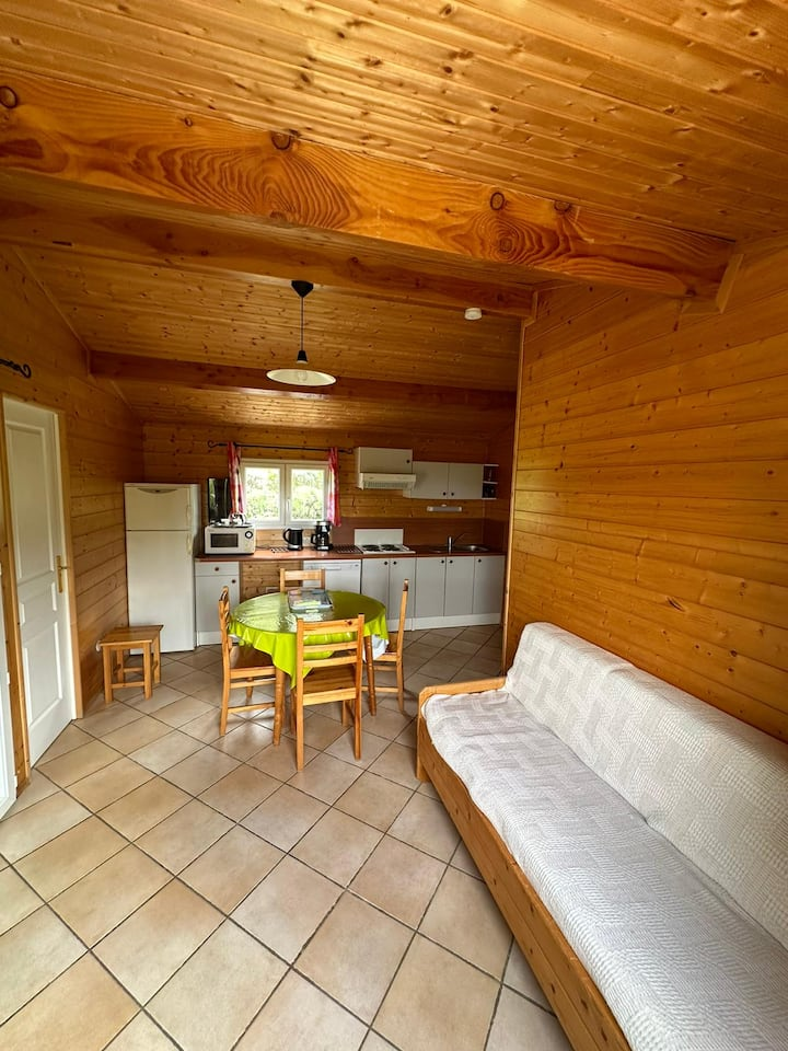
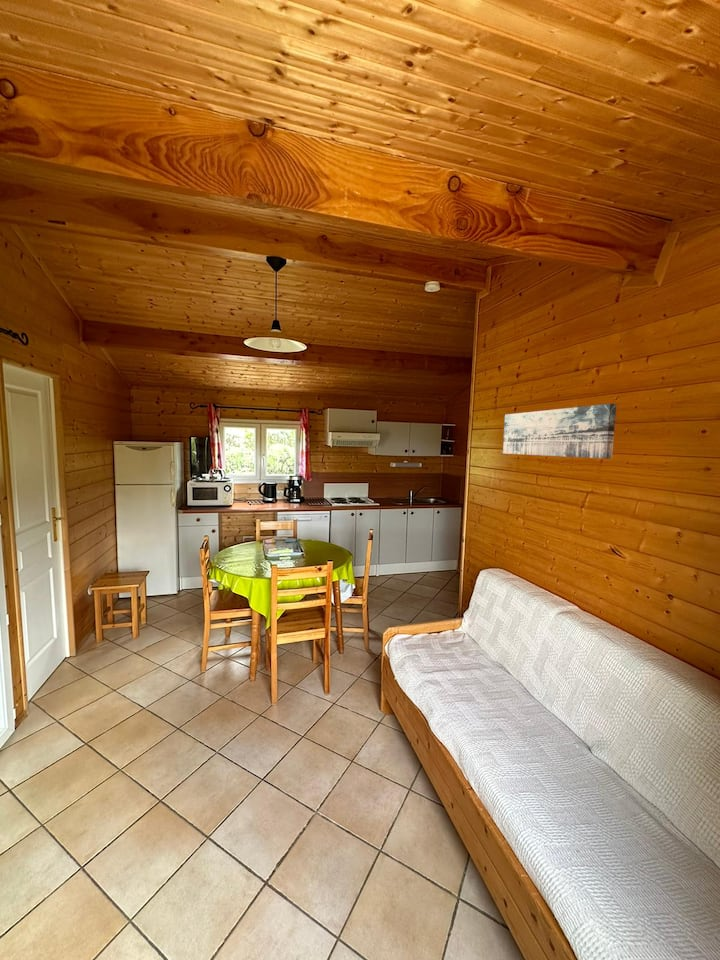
+ wall art (549, 433)
